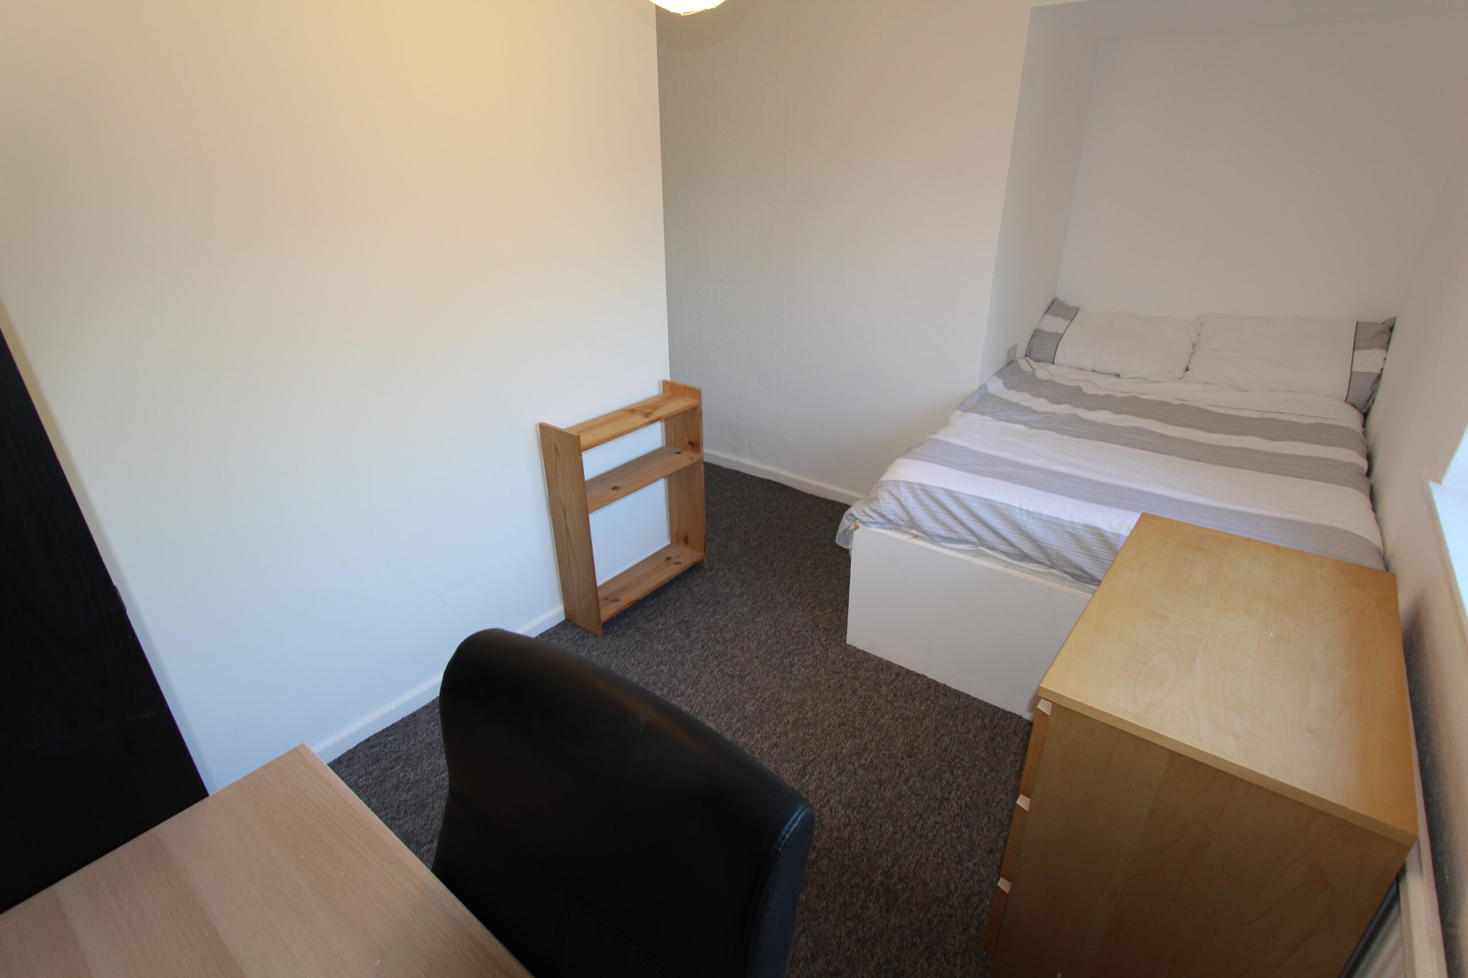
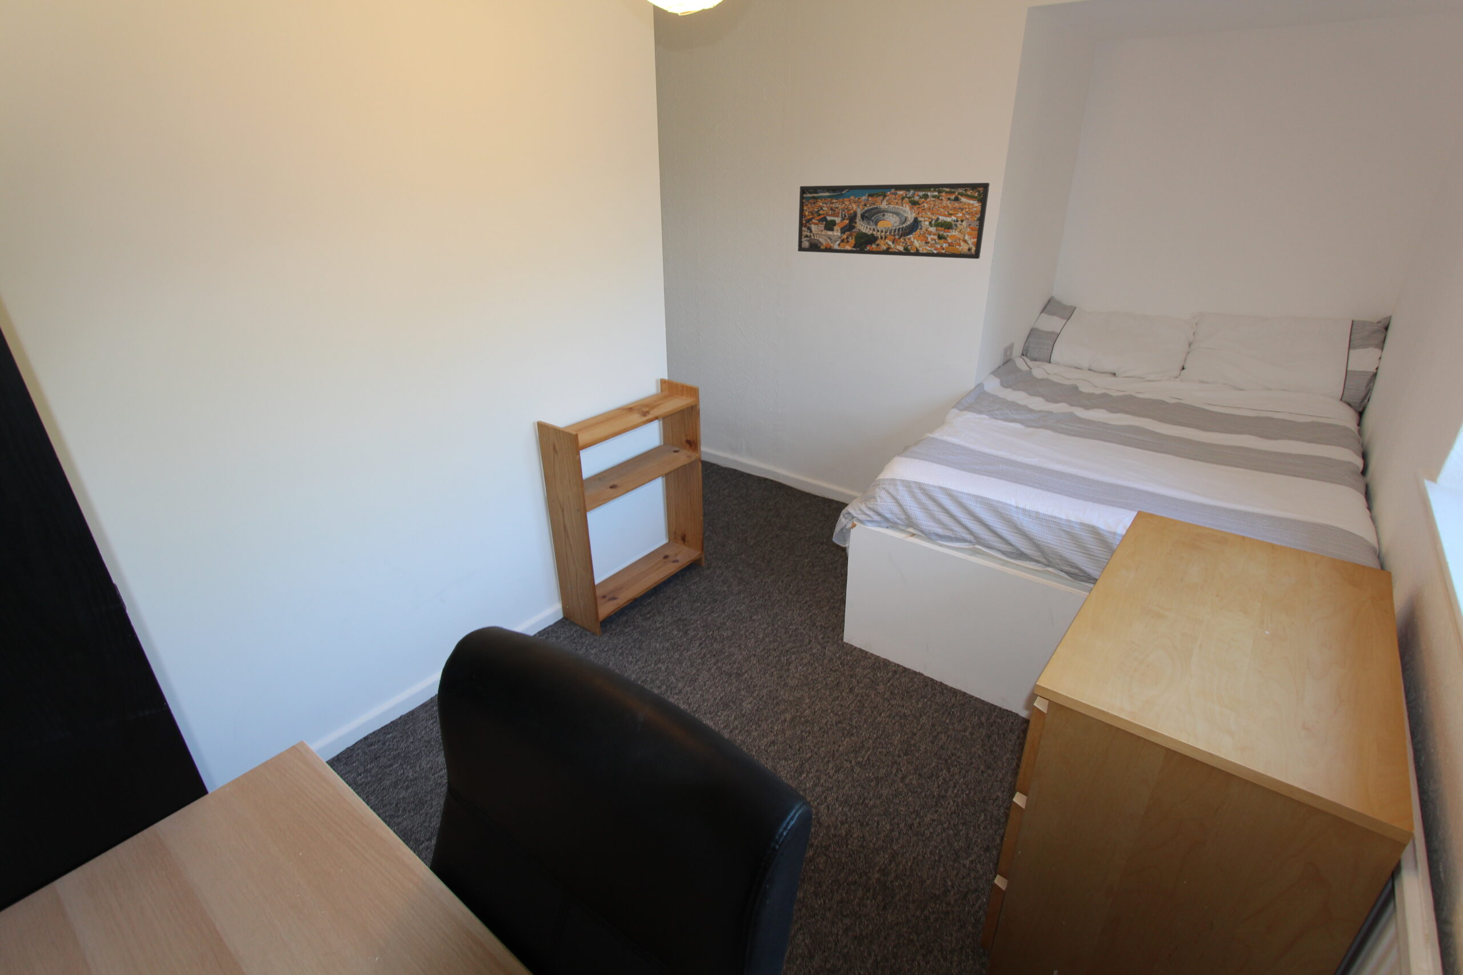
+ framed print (885, 220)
